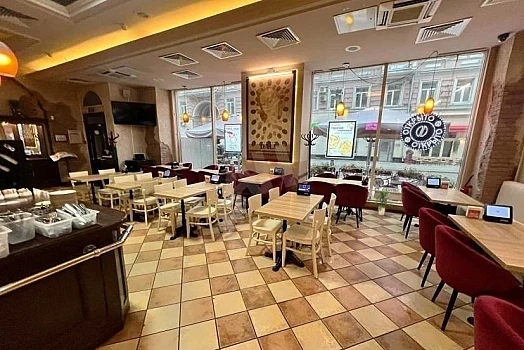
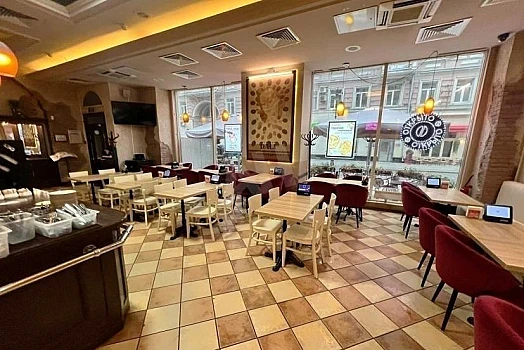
- indoor plant (382, 201)
